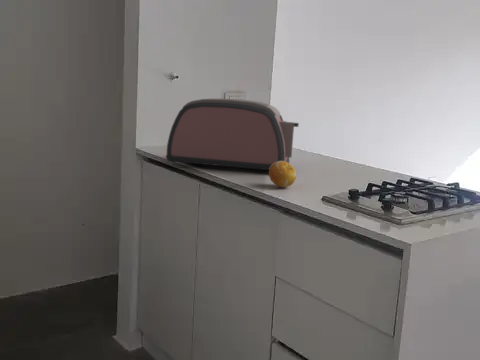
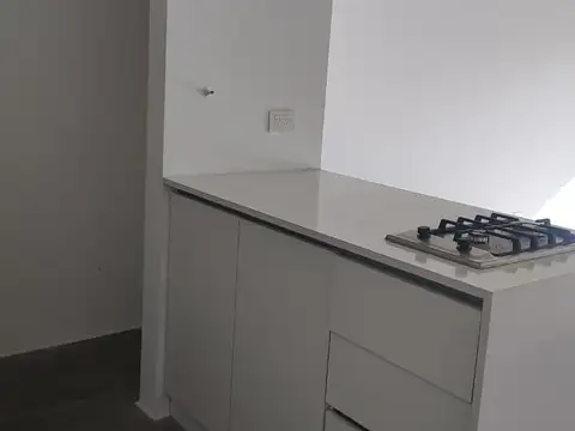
- toaster (234, 132)
- fruit (282, 174)
